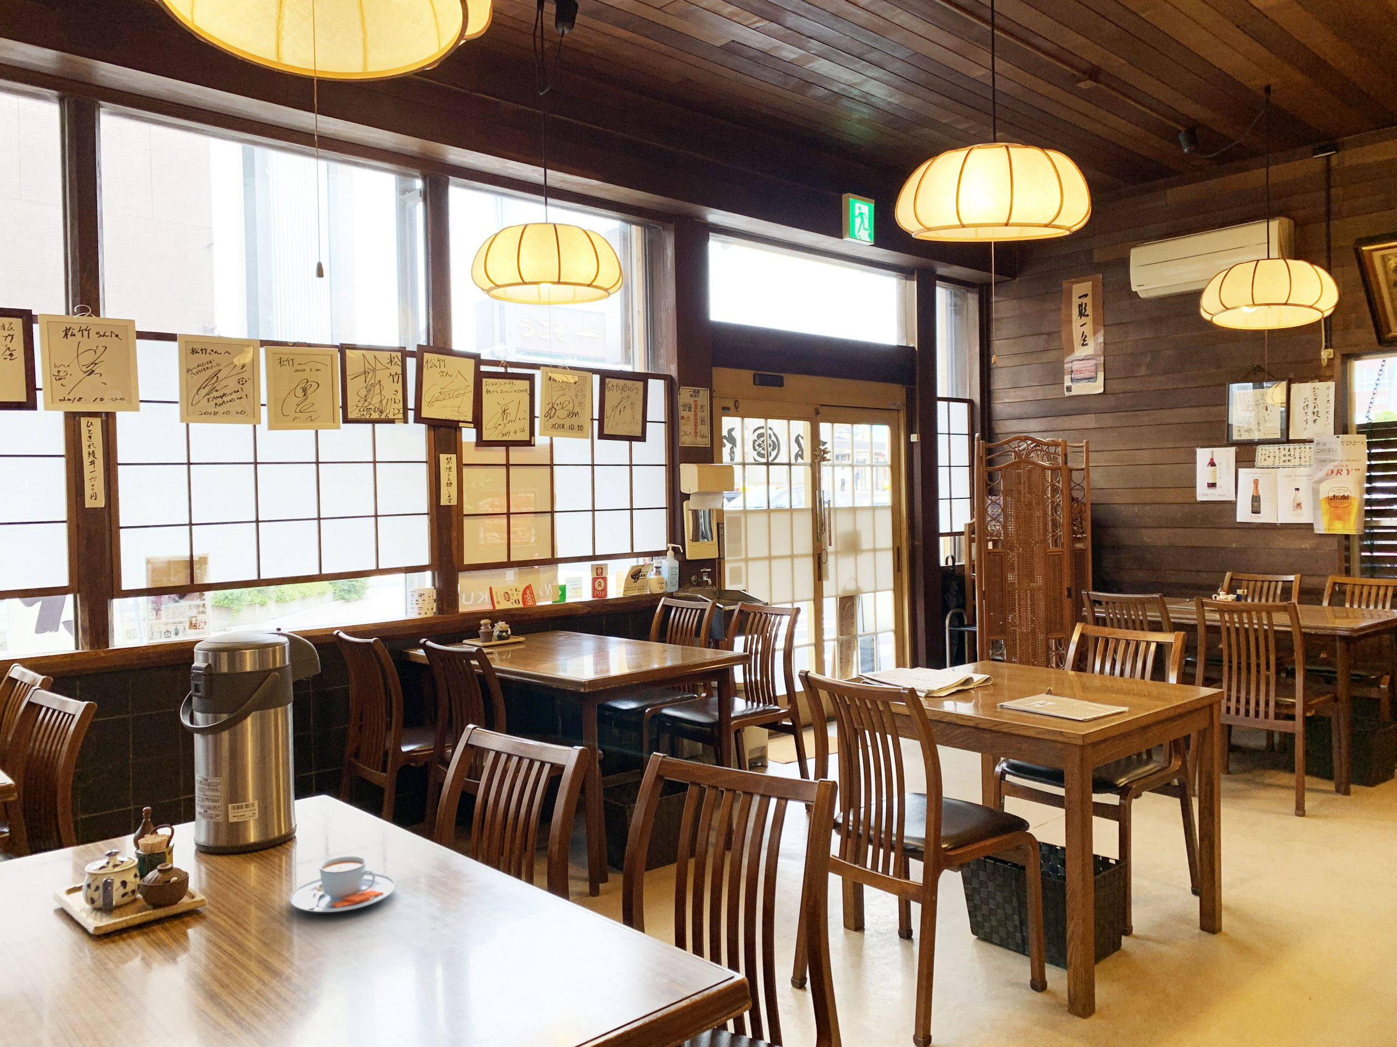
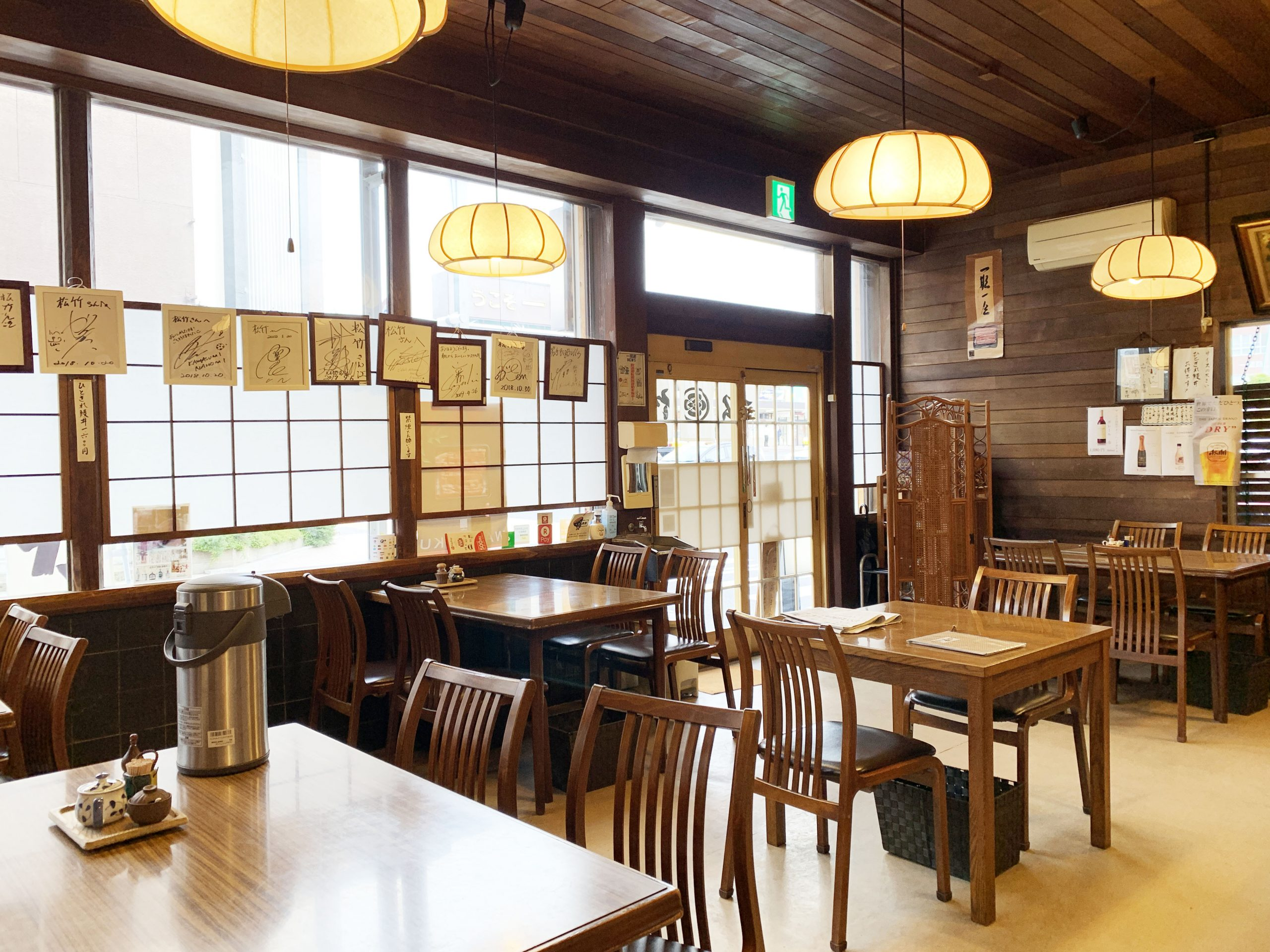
- teacup (343, 881)
